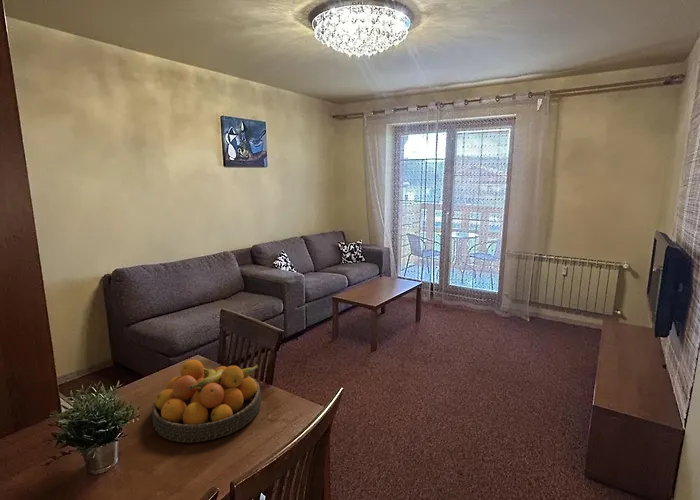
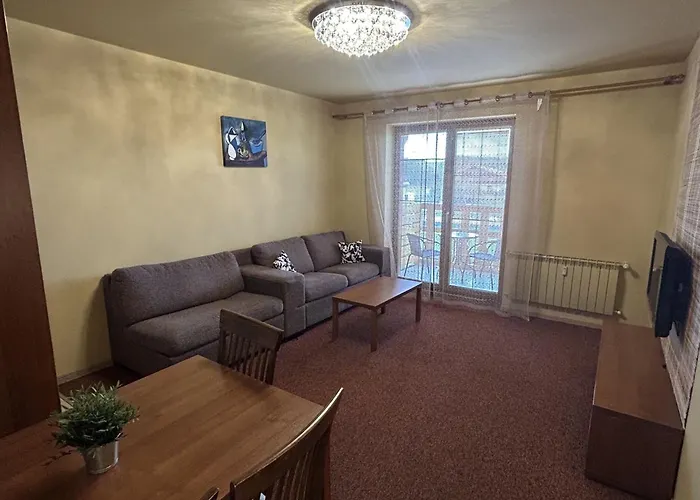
- fruit bowl (208, 389)
